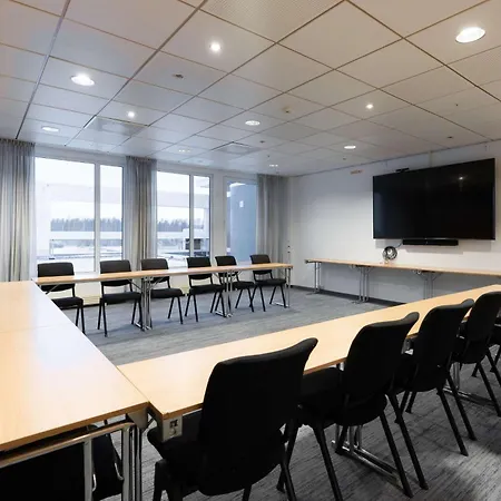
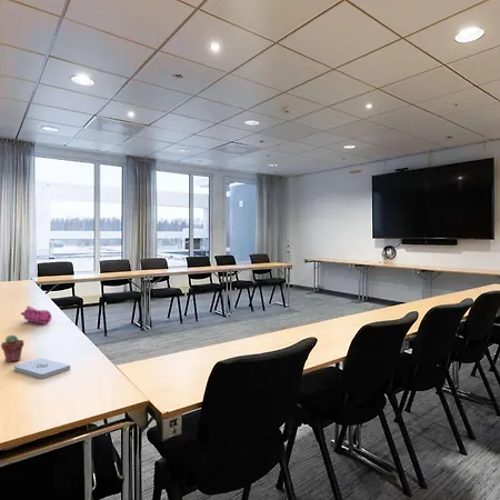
+ pencil case (37, 314)
+ potted succulent (12, 347)
+ notepad (41, 367)
